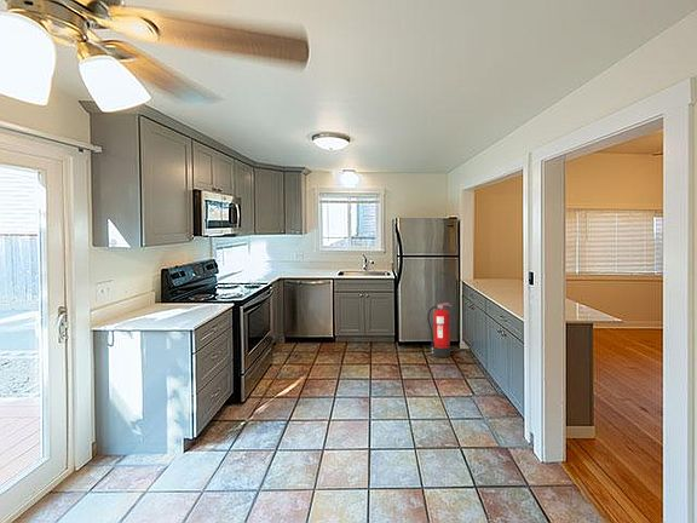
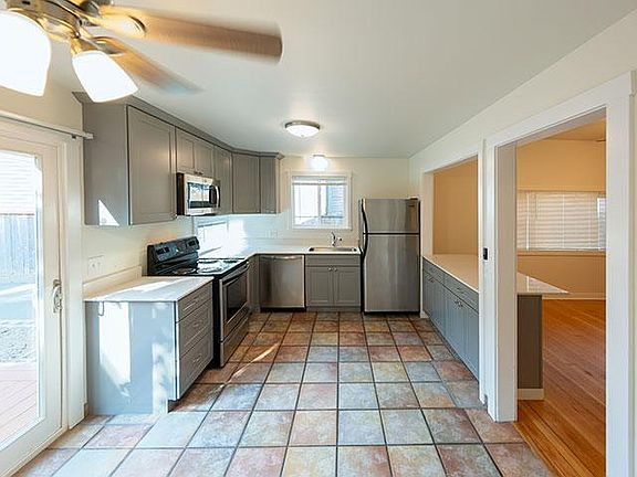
- fire extinguisher (439, 328)
